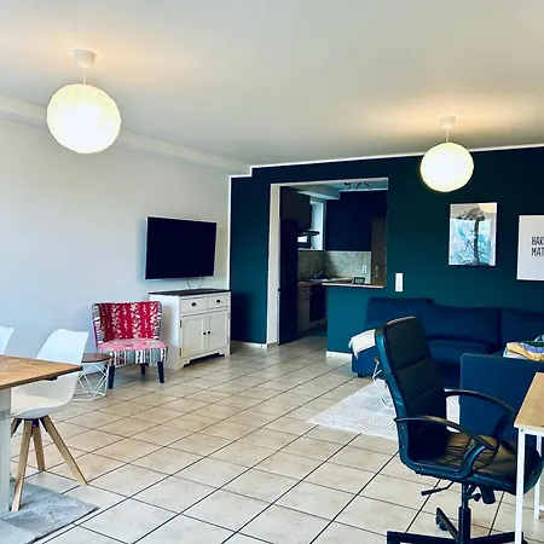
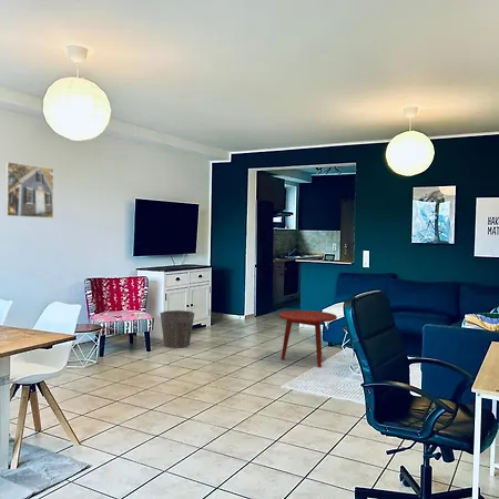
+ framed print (30, 191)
+ waste bin (176, 328)
+ side table (316, 337)
